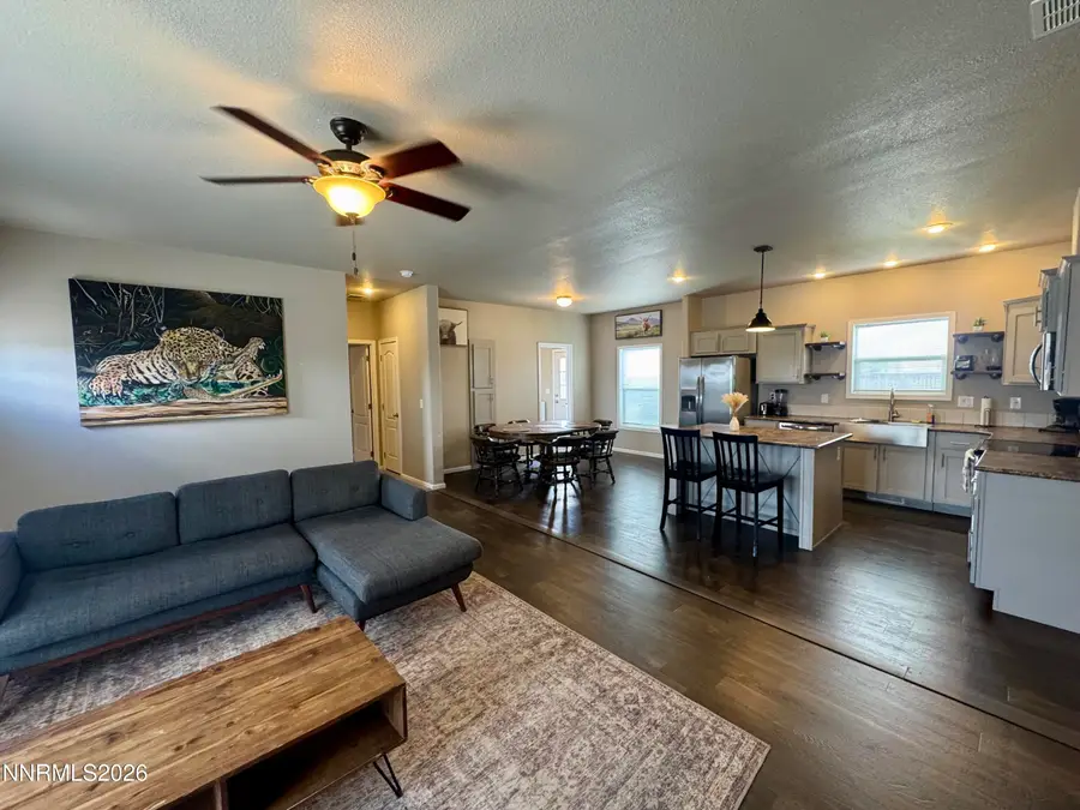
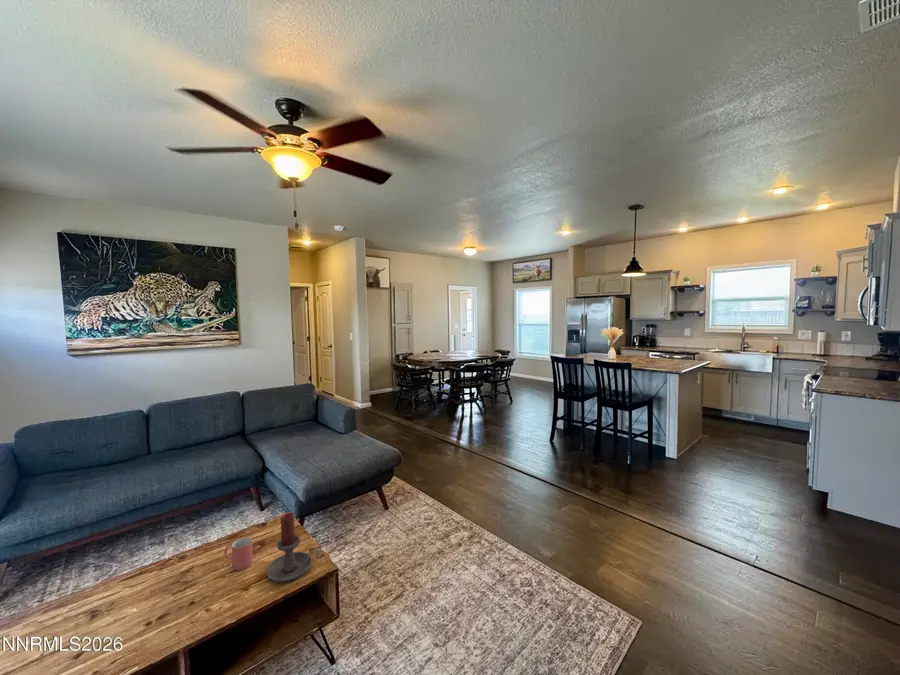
+ candle holder (295, 540)
+ mug (237, 553)
